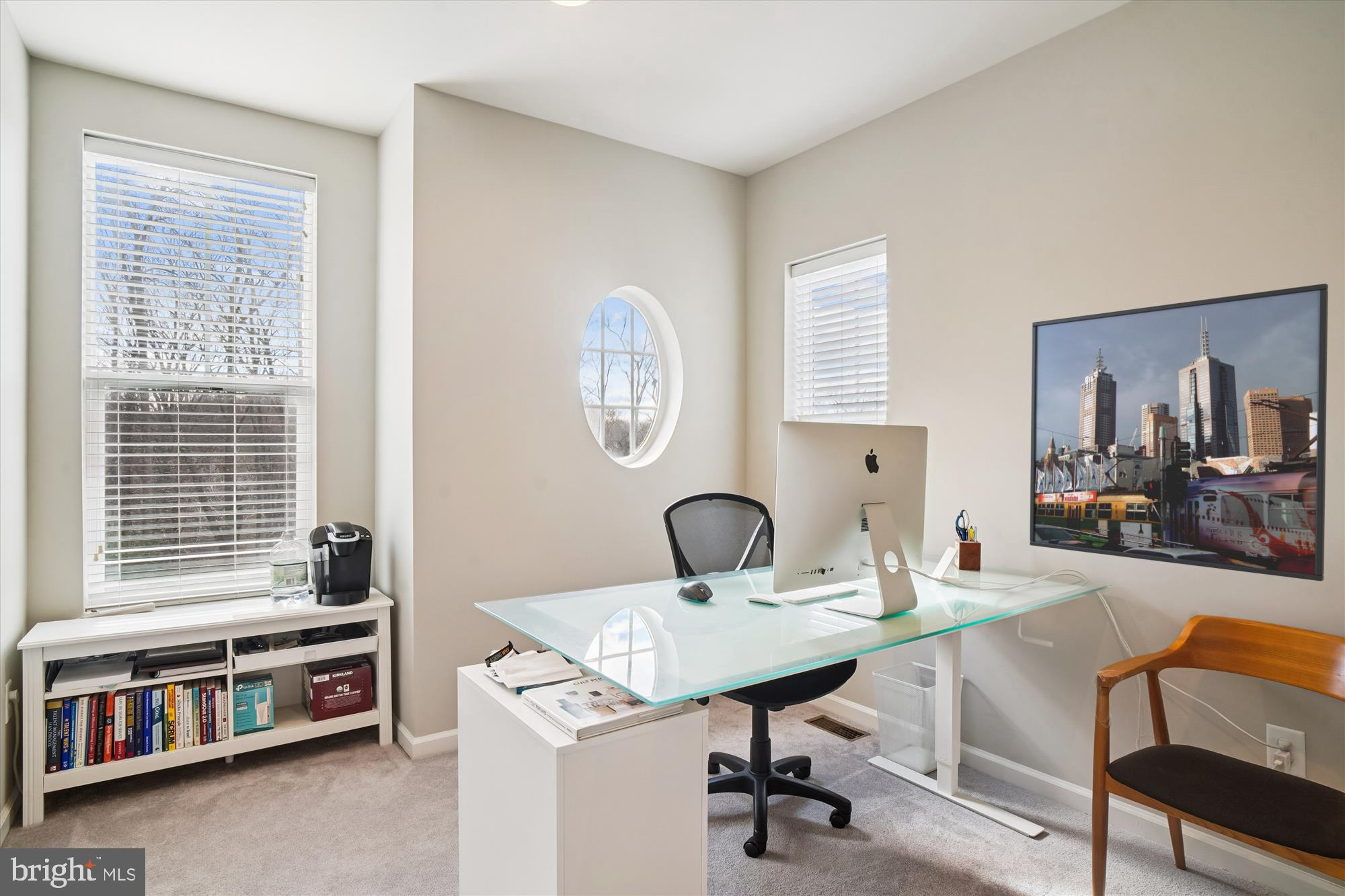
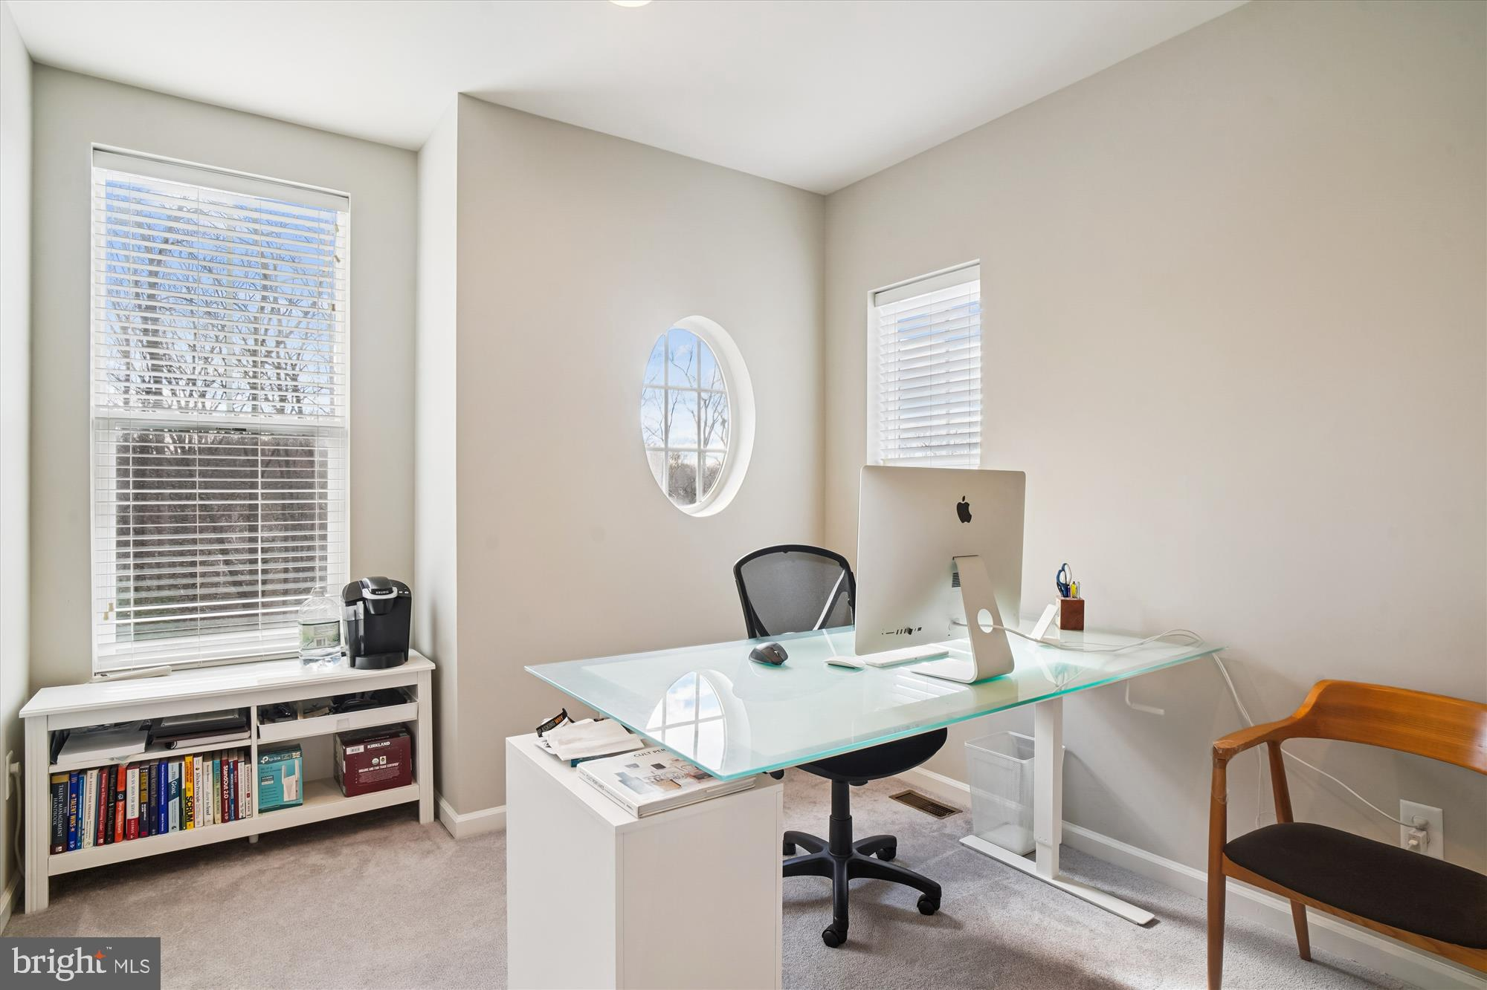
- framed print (1157, 433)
